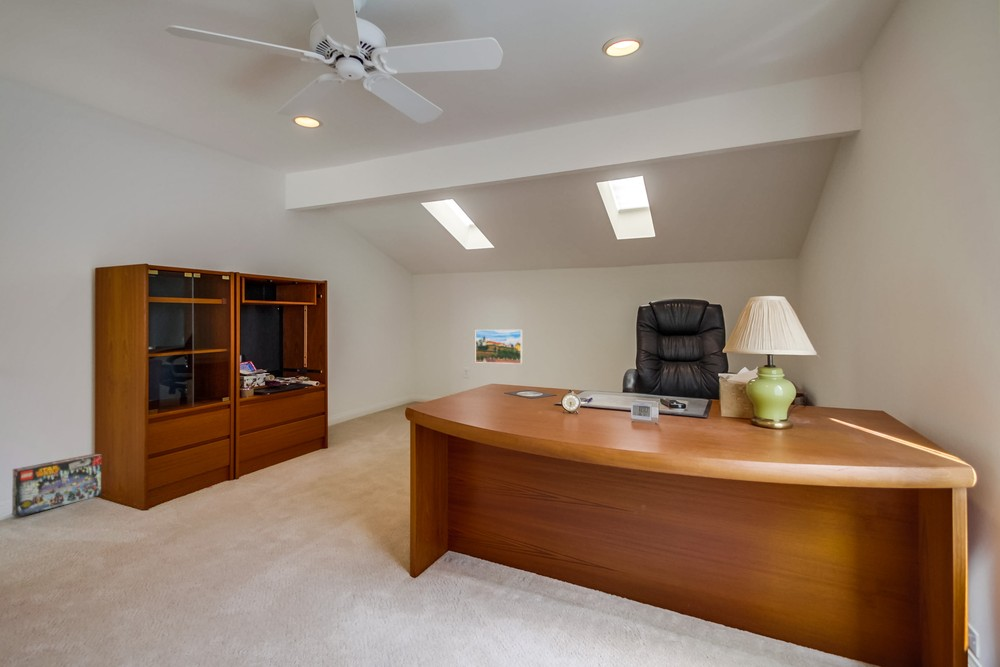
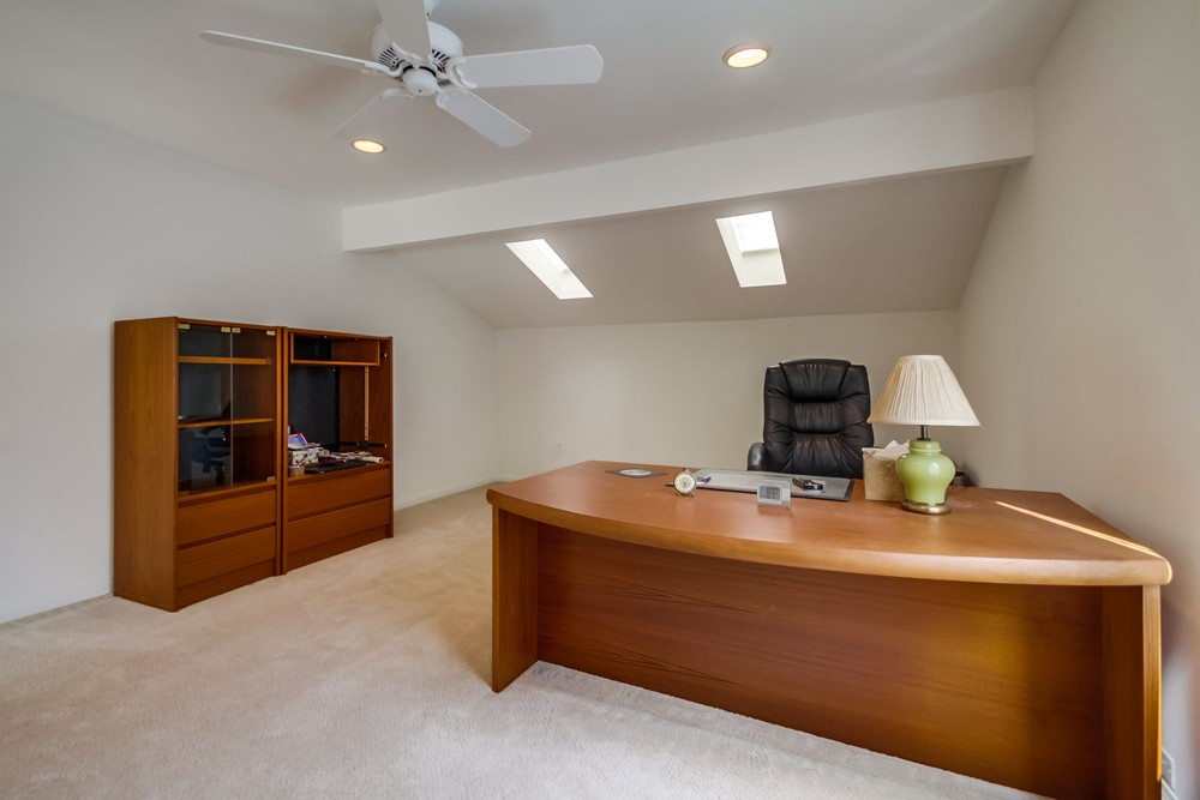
- box (59, 483)
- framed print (498, 346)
